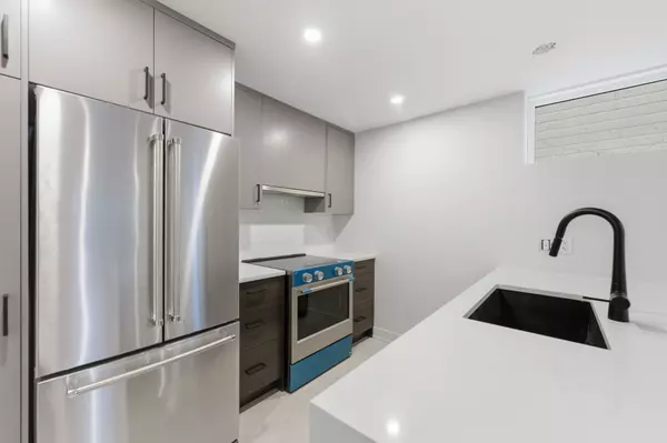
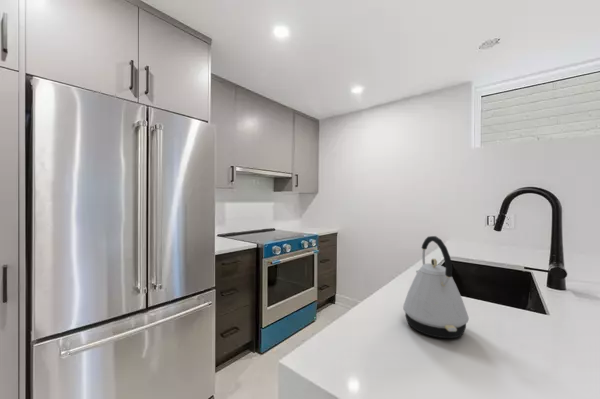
+ kettle (433, 281)
